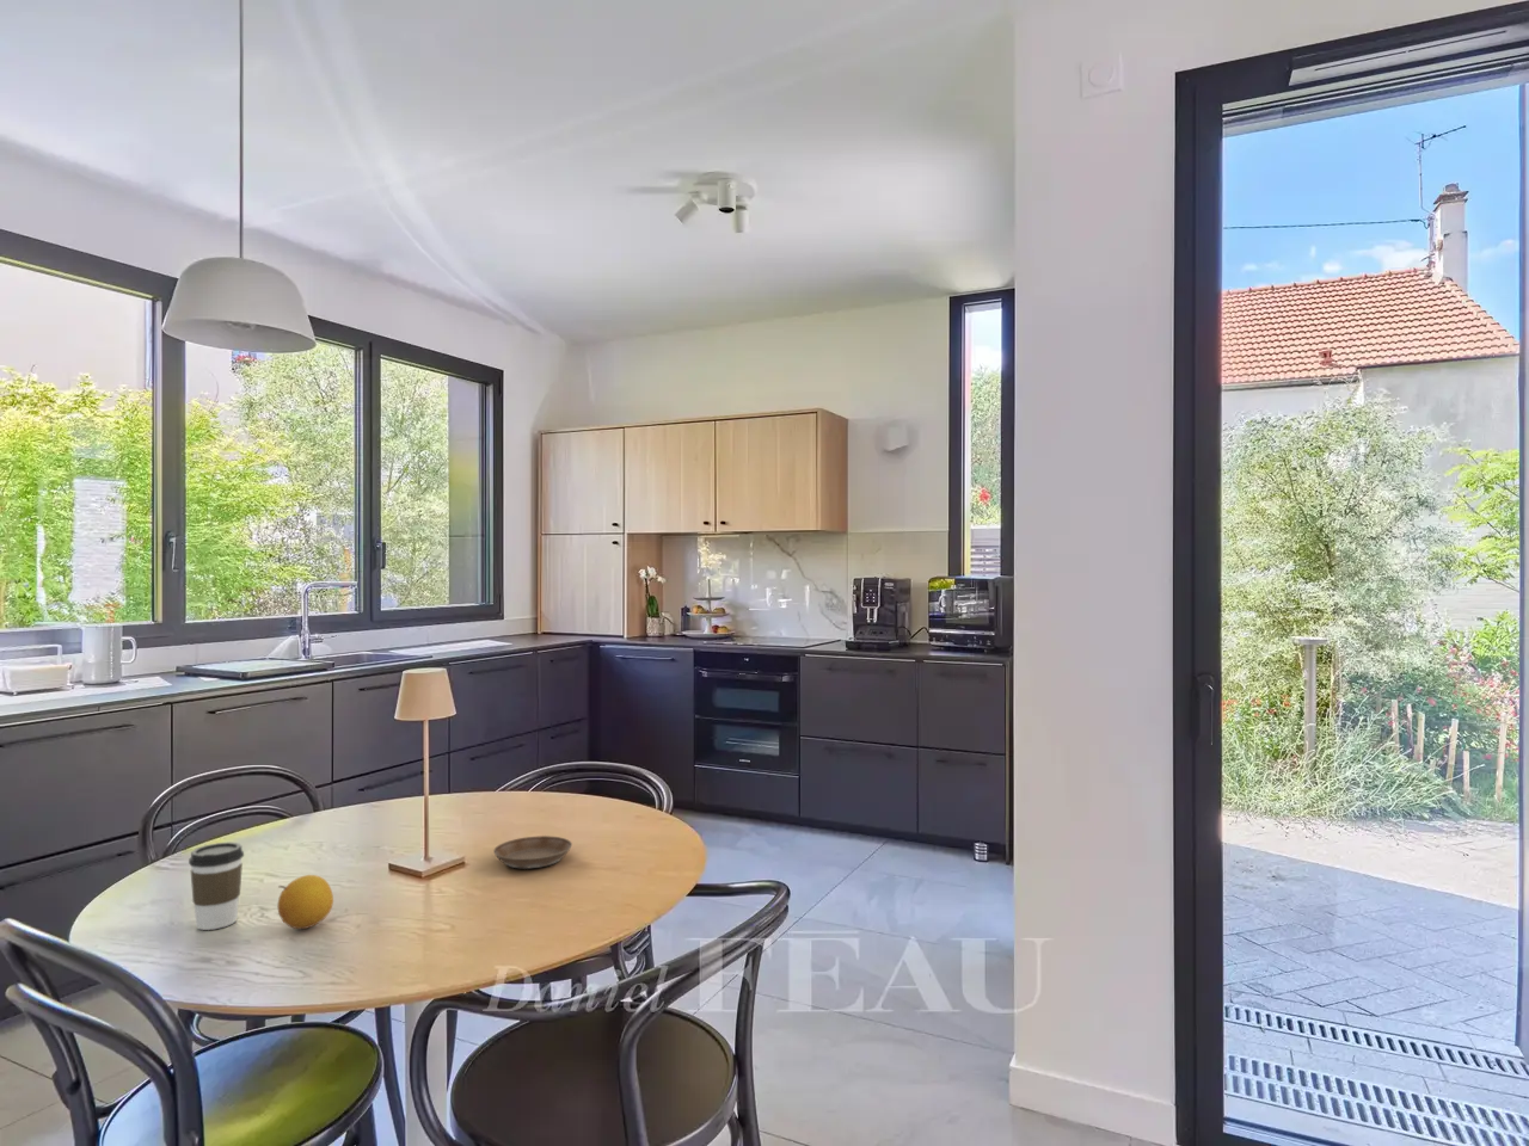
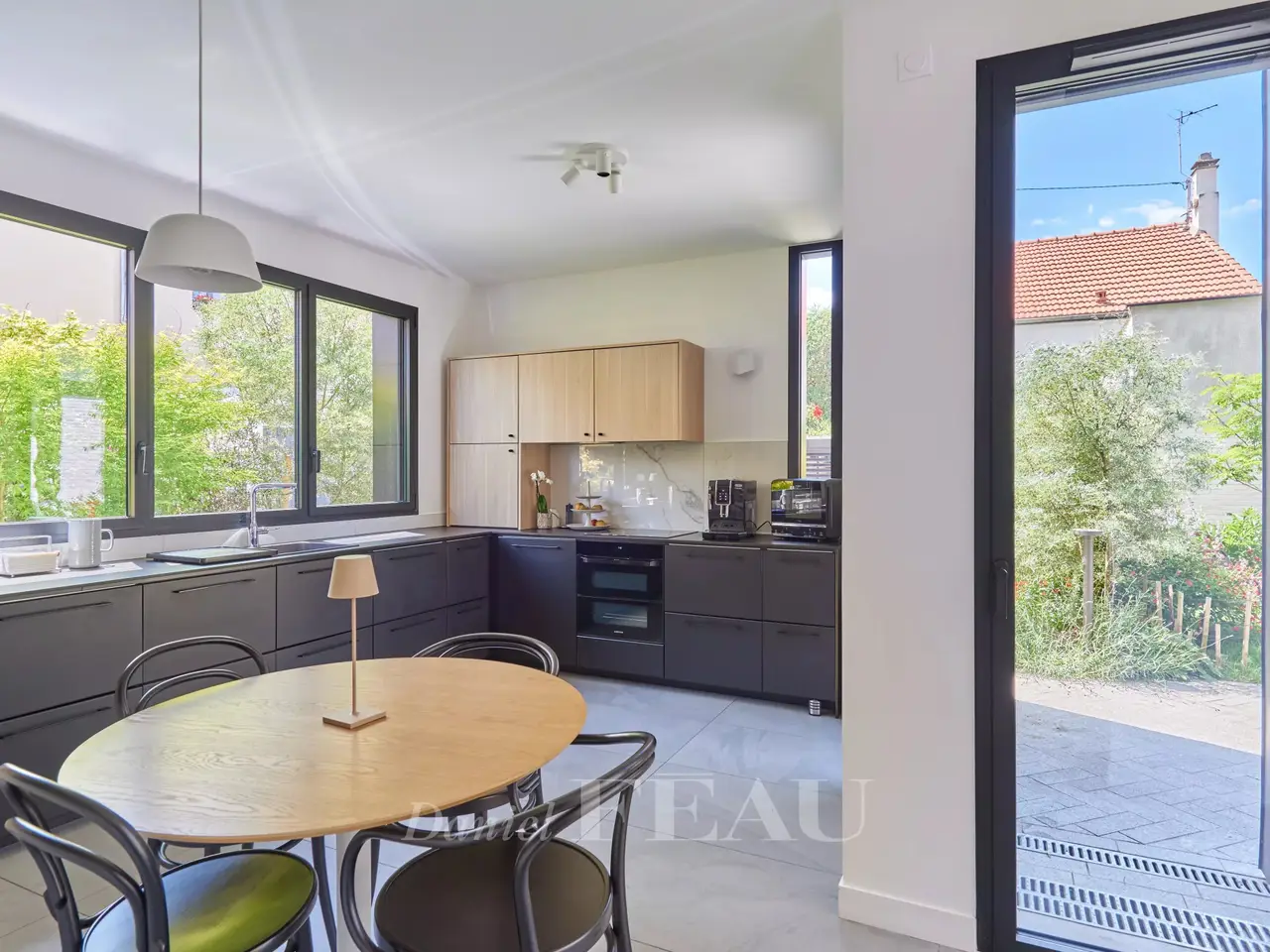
- saucer (533, 852)
- coffee cup (217, 886)
- fruit (306, 902)
